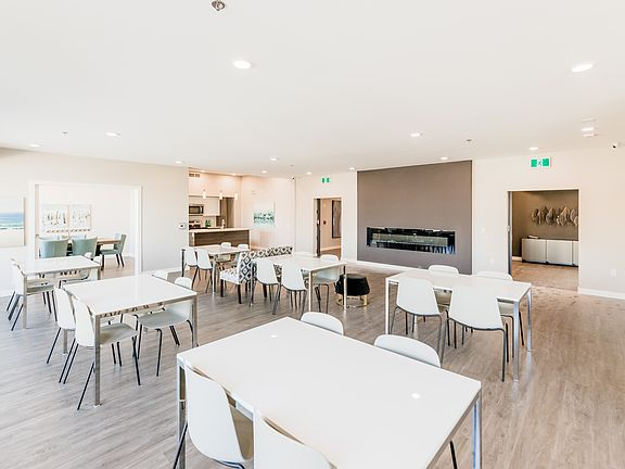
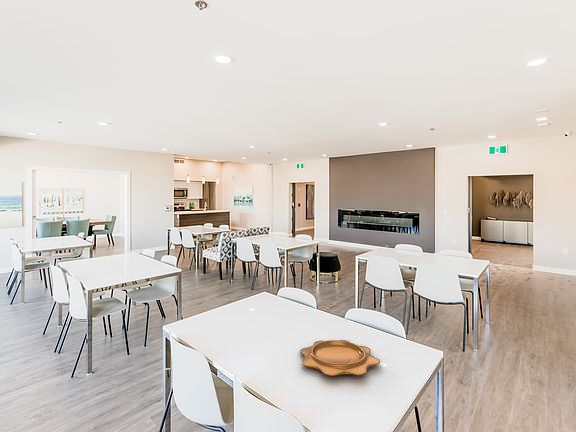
+ decorative bowl (338, 355)
